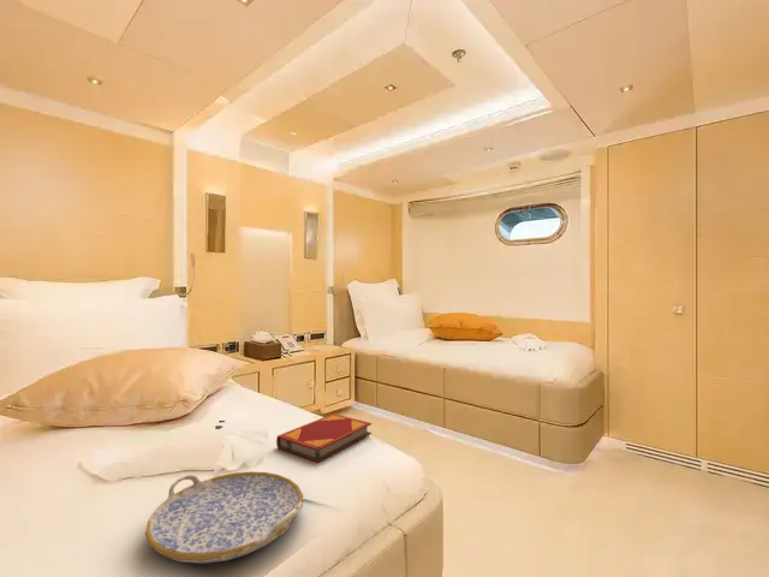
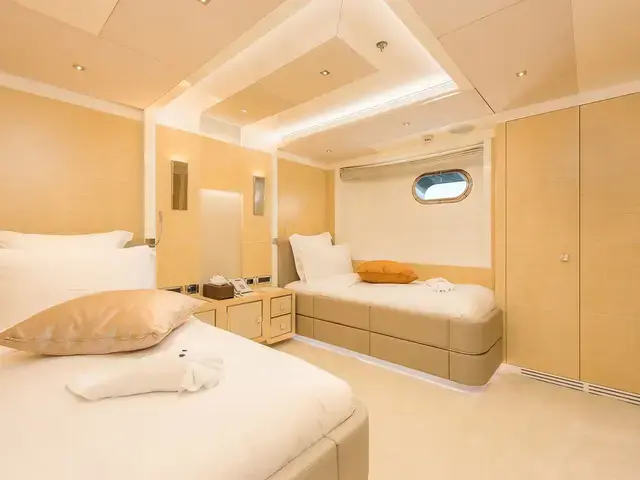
- hardback book (326, 434)
- serving tray (229, 508)
